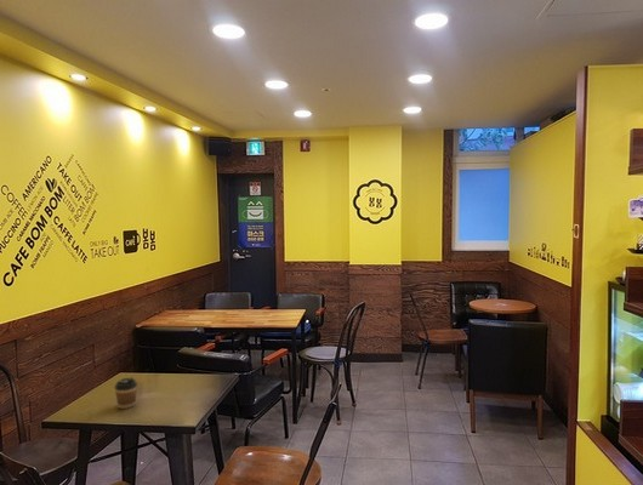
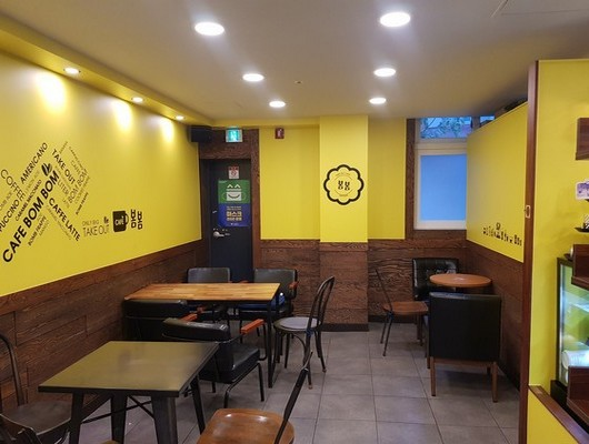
- coffee cup (126, 392)
